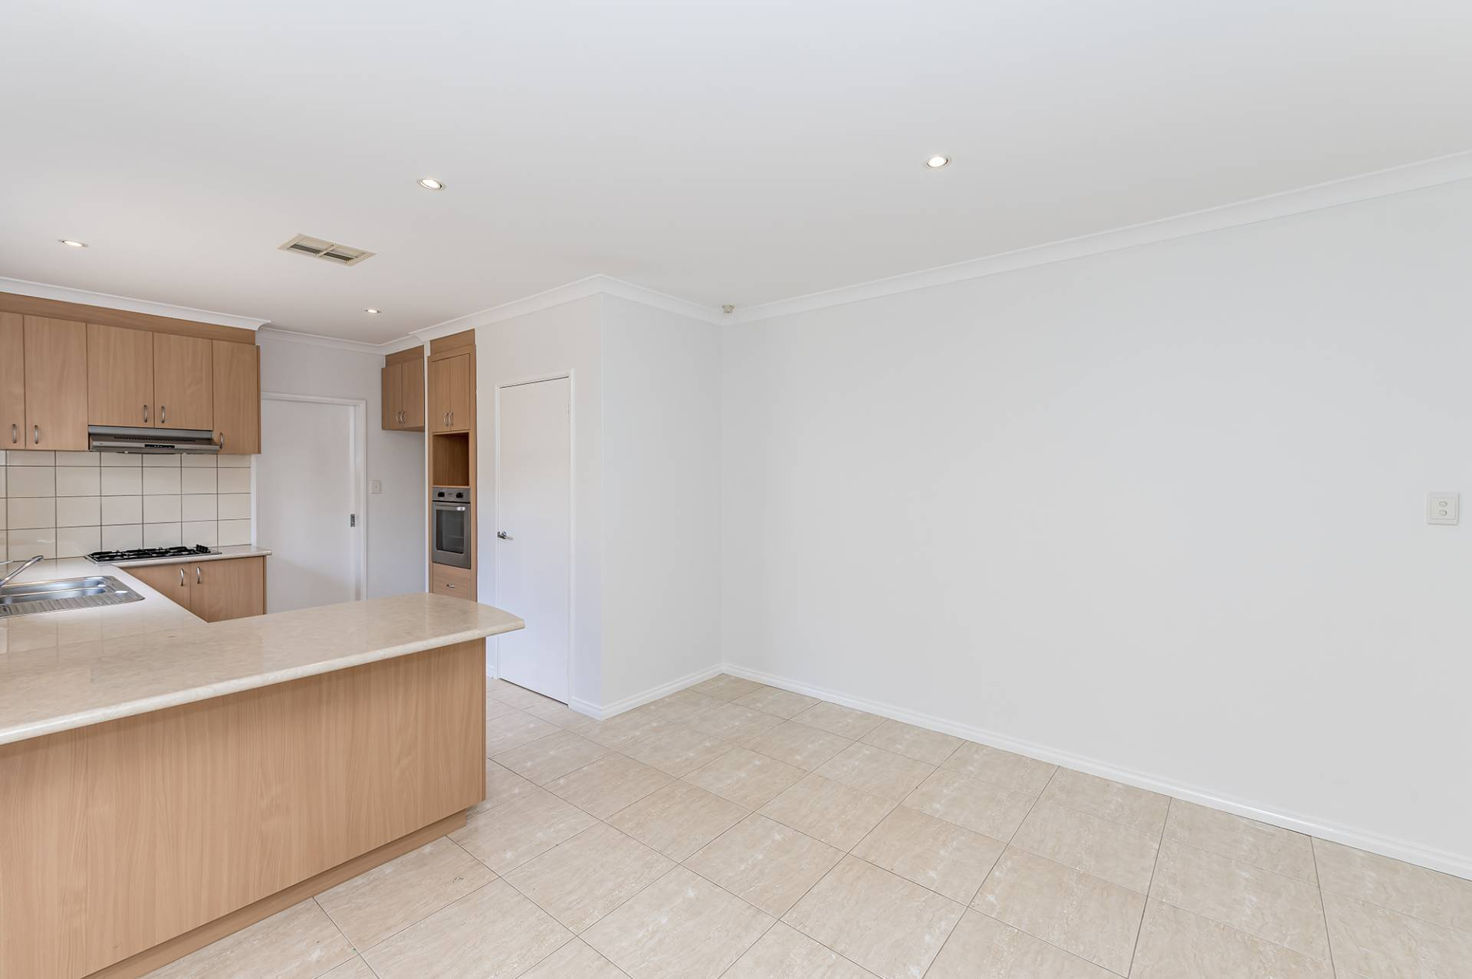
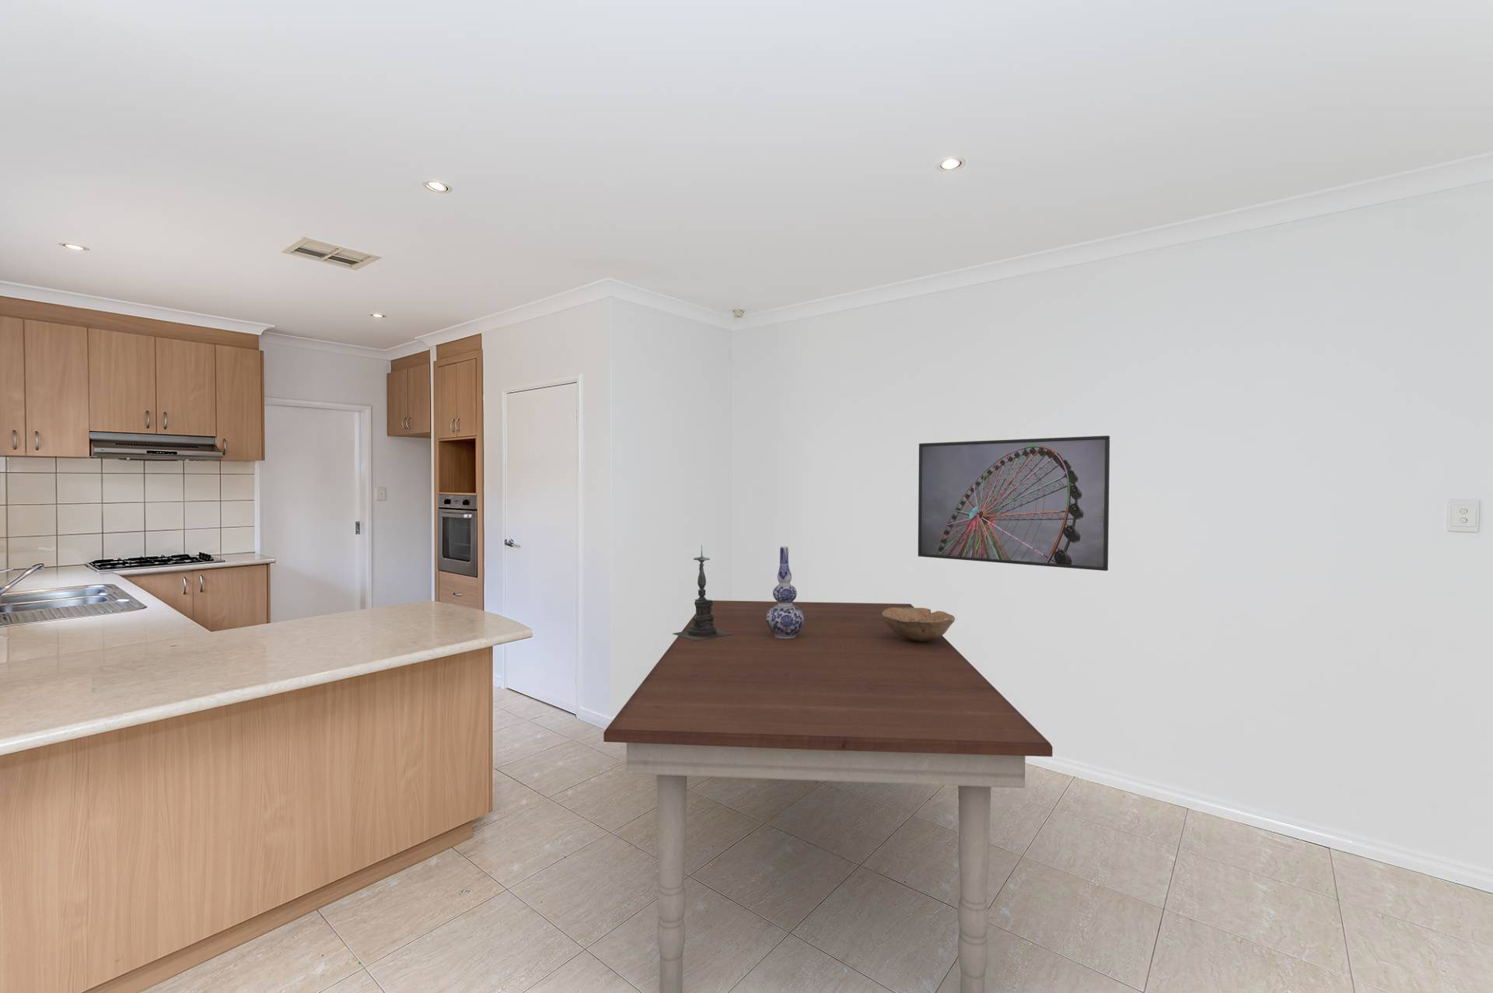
+ dining table (811, 749)
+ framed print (1004, 501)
+ bowl (918, 626)
+ vase (785, 591)
+ candle holder (702, 588)
